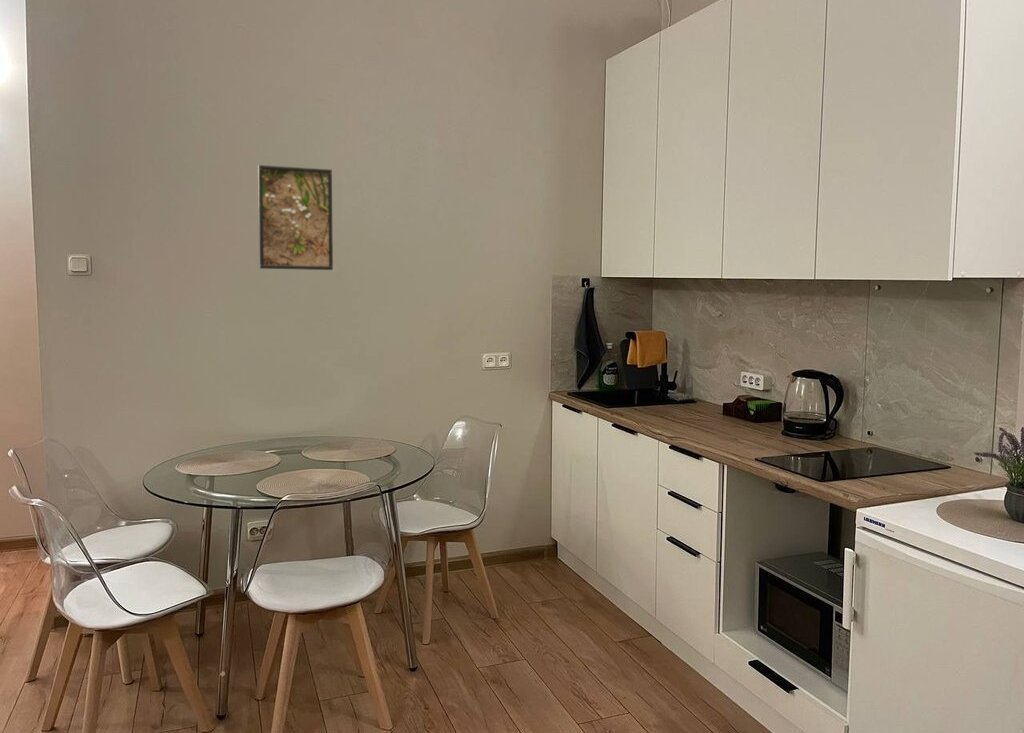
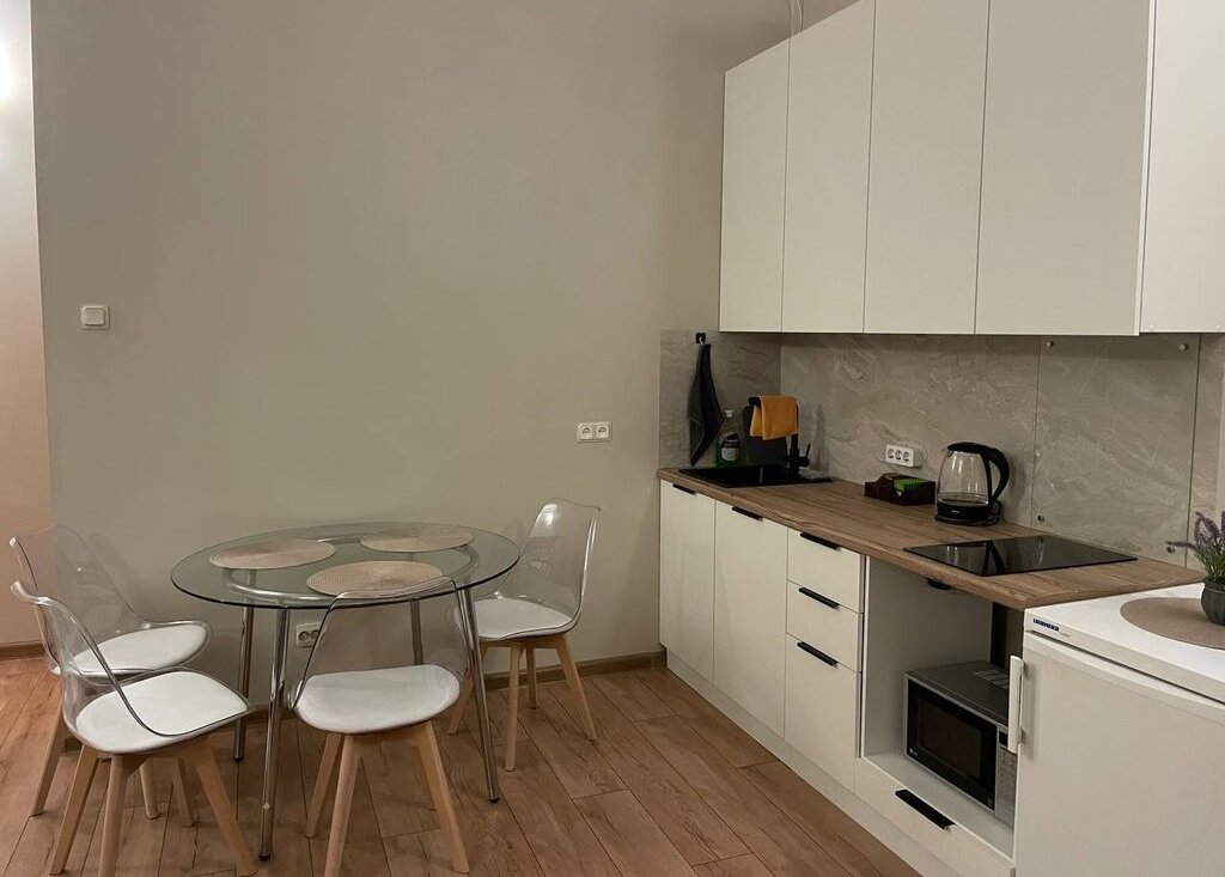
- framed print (296, 218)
